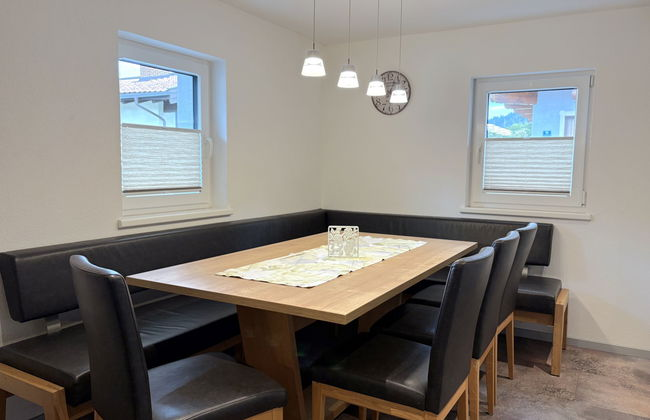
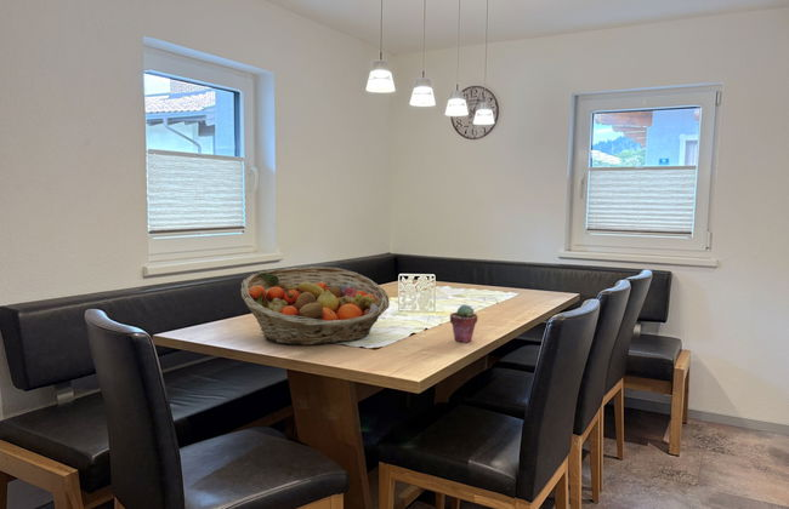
+ fruit basket (316, 303)
+ potted succulent (462, 321)
